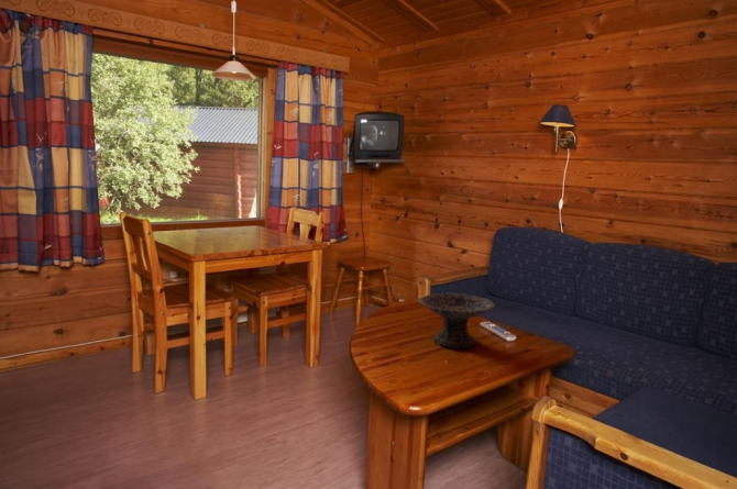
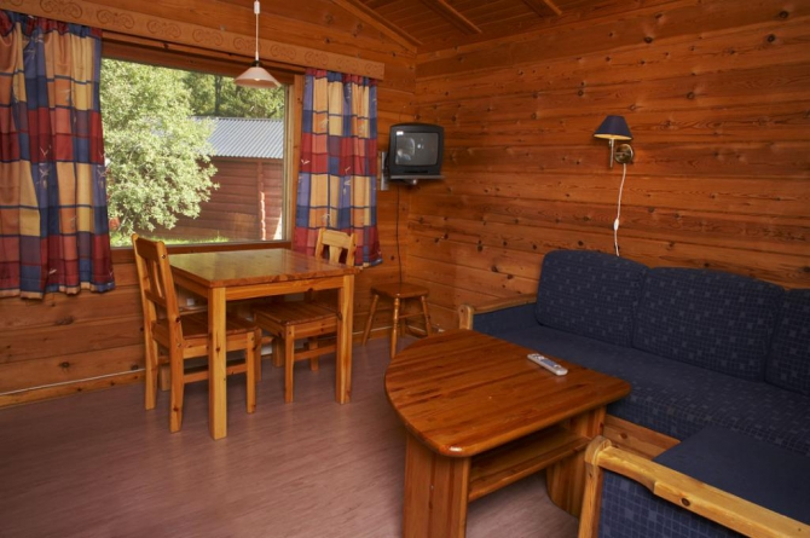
- decorative bowl (454, 321)
